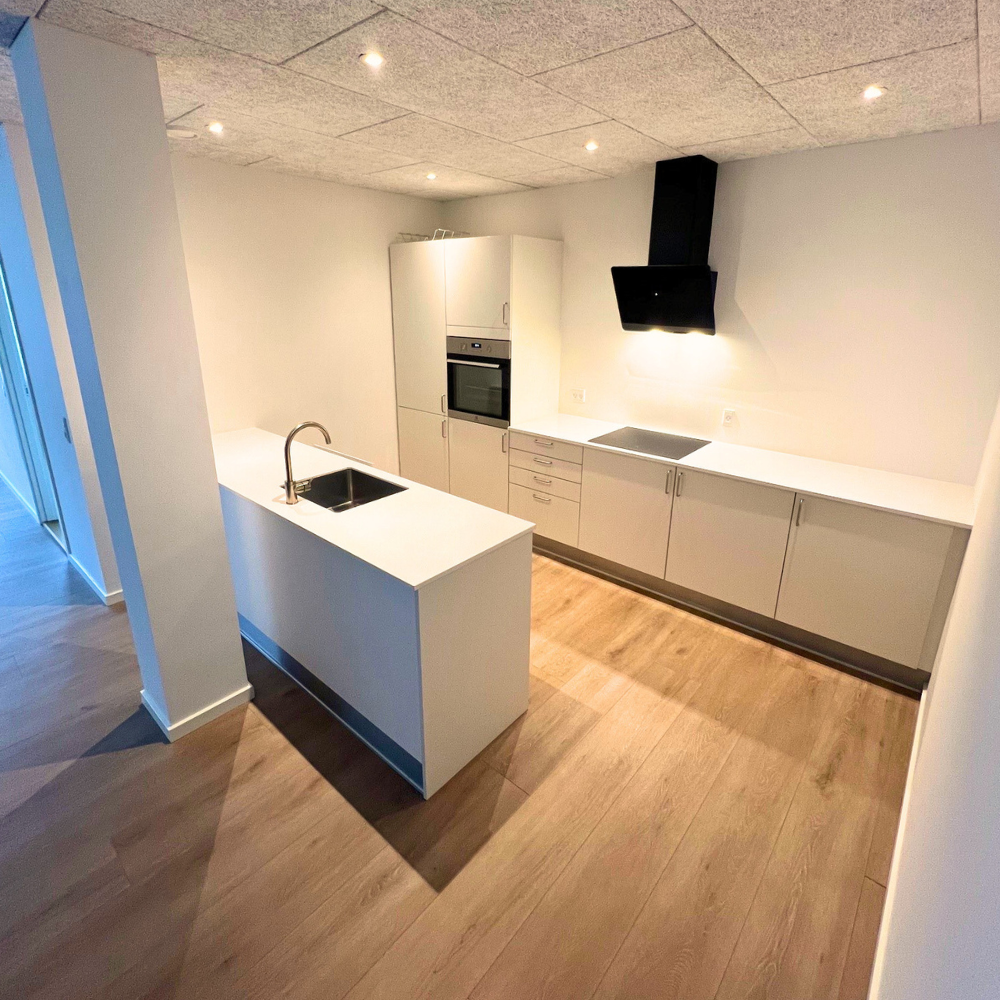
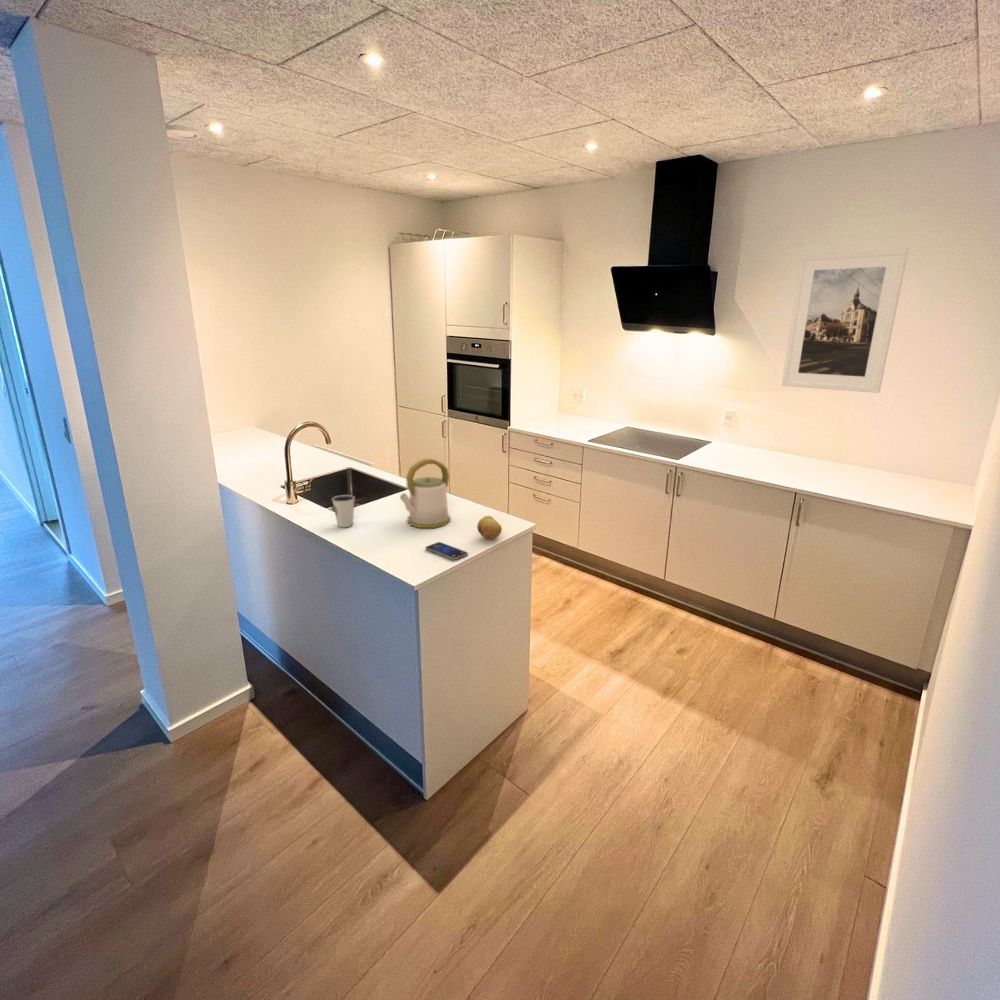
+ dixie cup (344, 511)
+ fruit (489, 528)
+ kettle (424, 491)
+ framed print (839, 323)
+ smartphone (446, 550)
